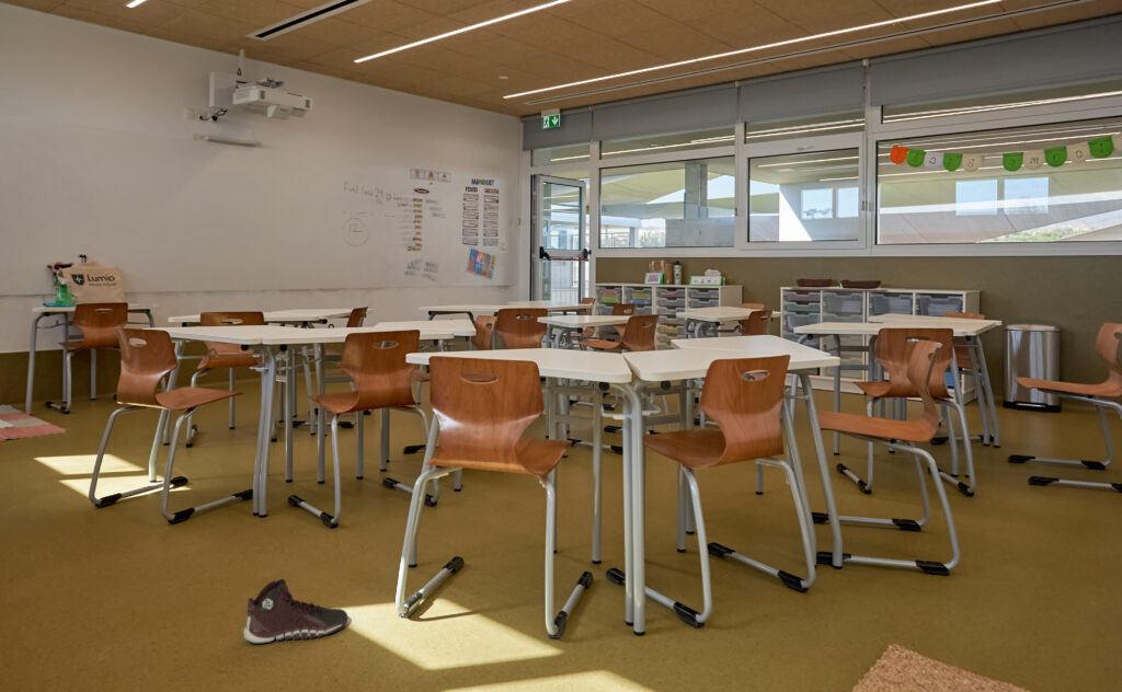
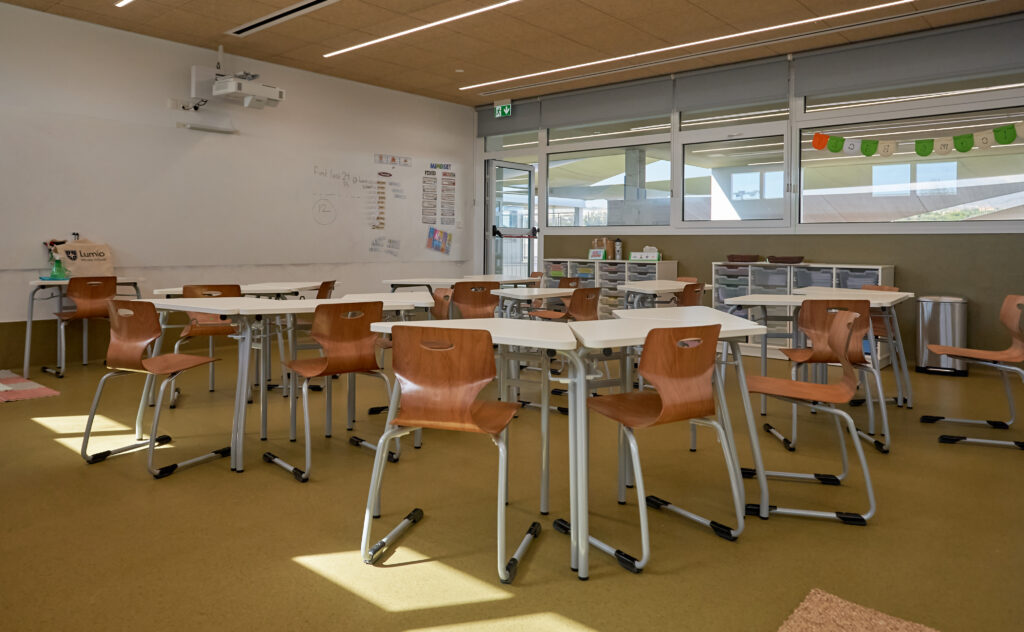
- sneaker (297, 606)
